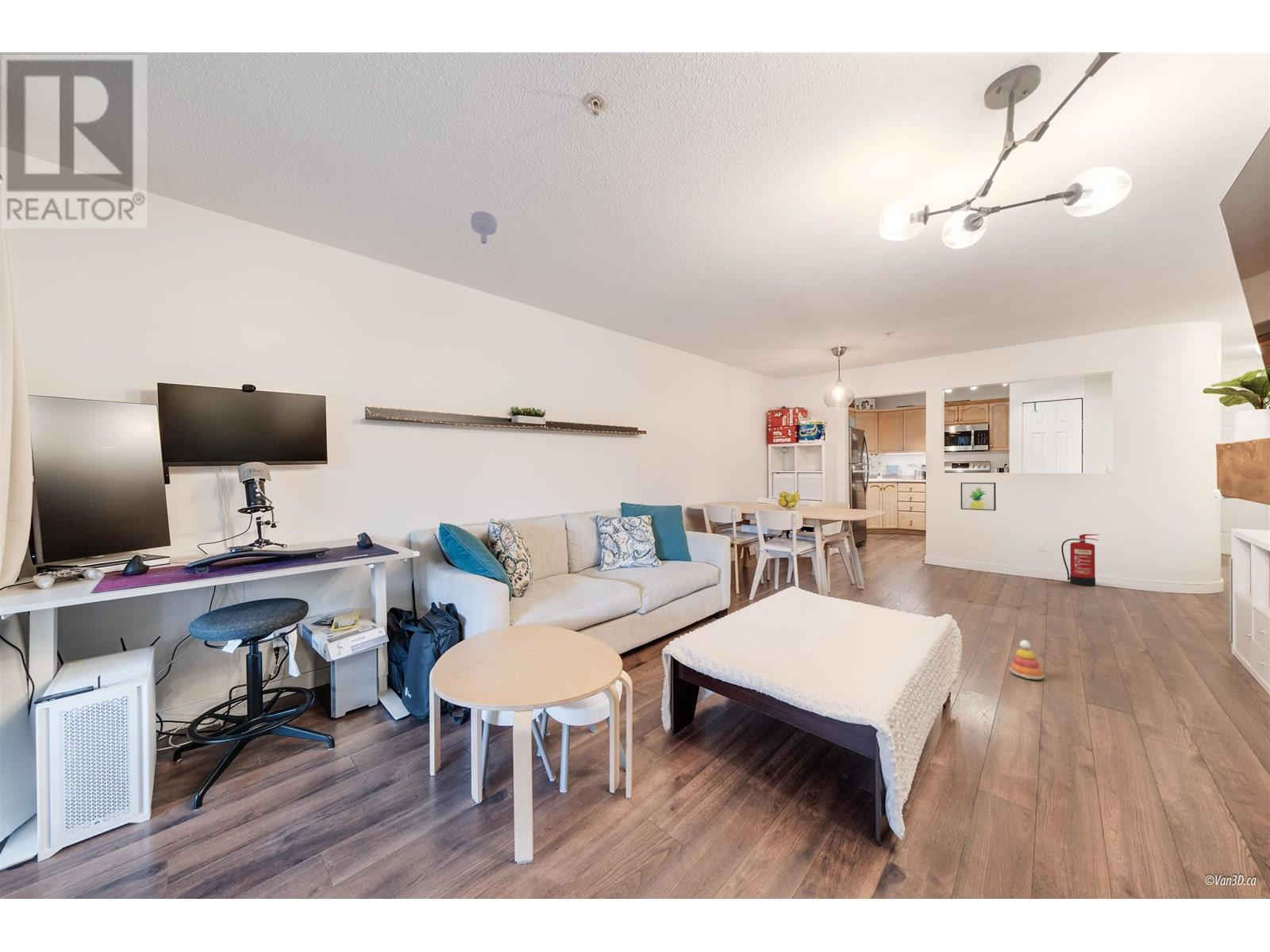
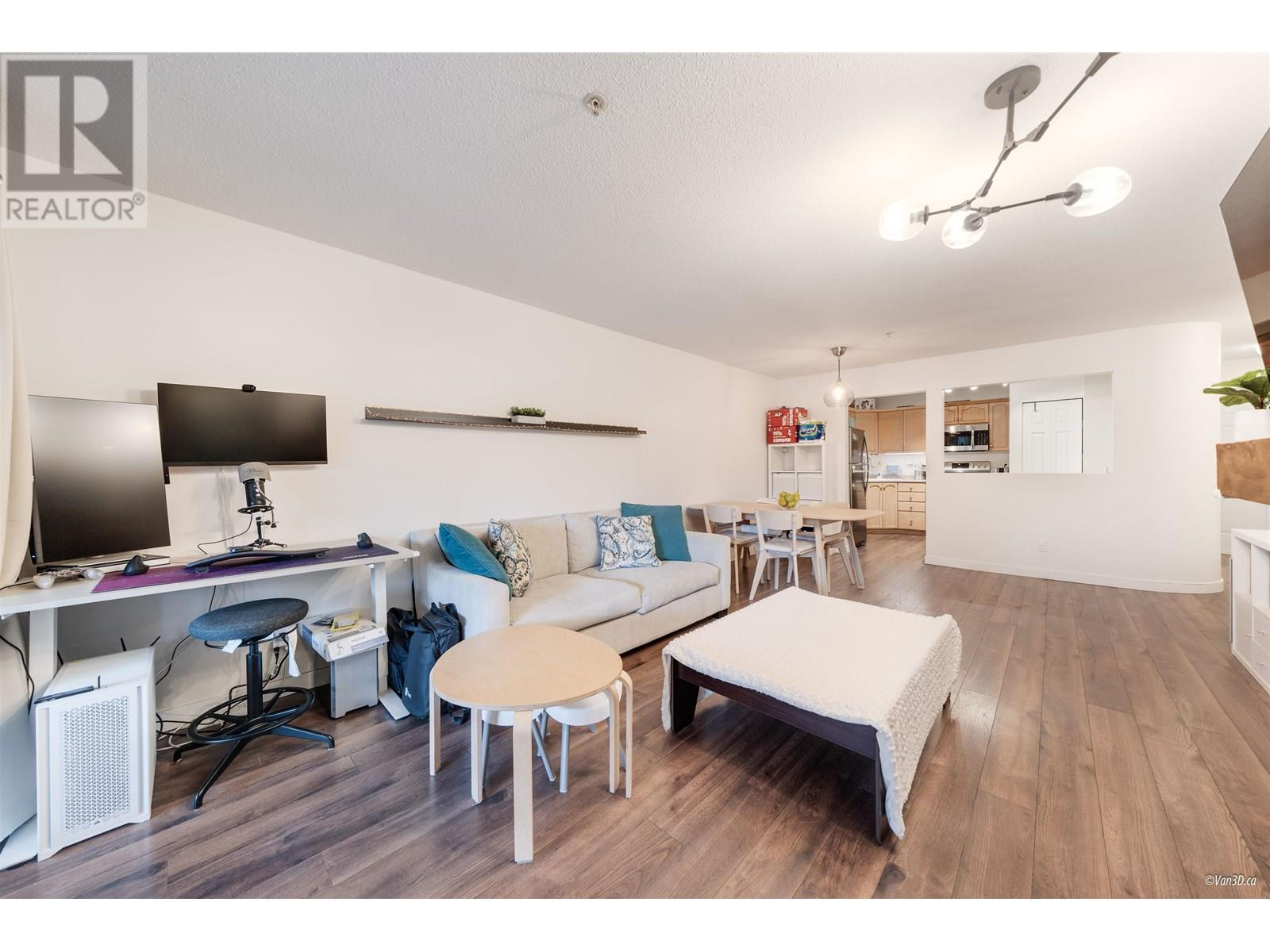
- fire extinguisher (1080, 559)
- wall art (978, 496)
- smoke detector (483, 230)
- stacking toy (1026, 658)
